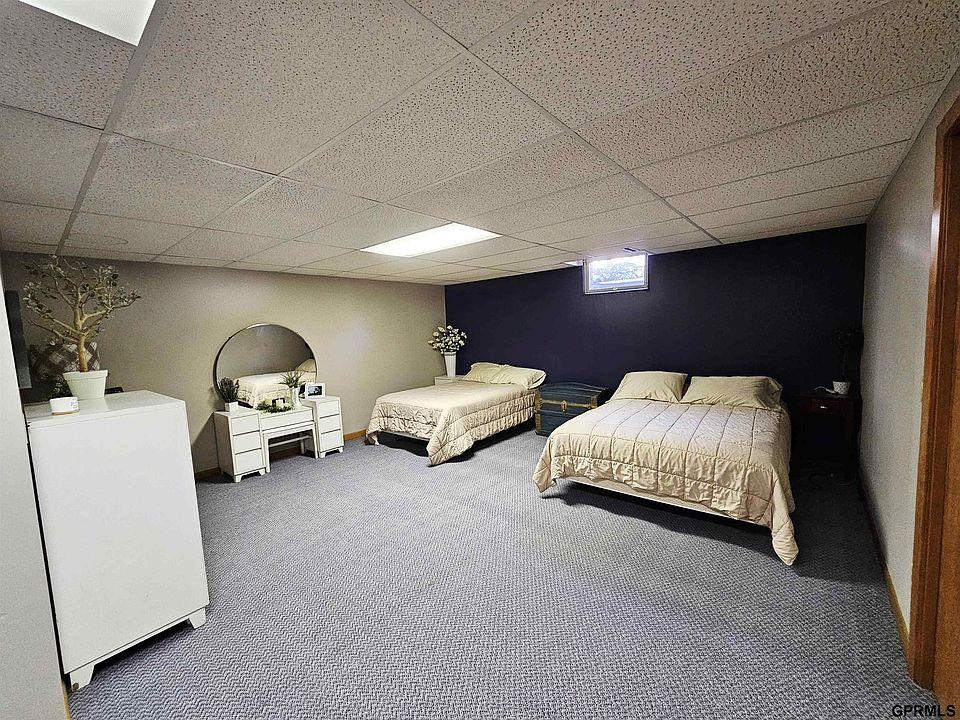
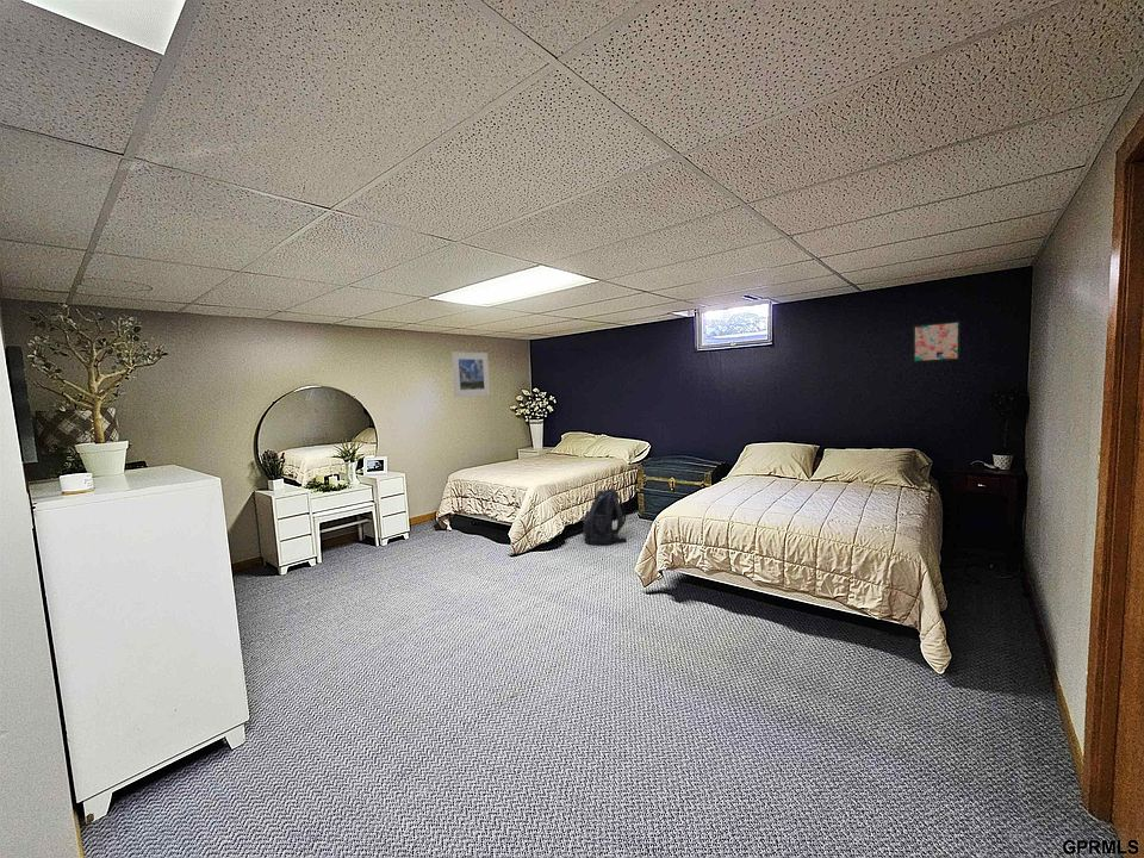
+ backpack (603, 514)
+ wall art (935, 342)
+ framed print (471, 374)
